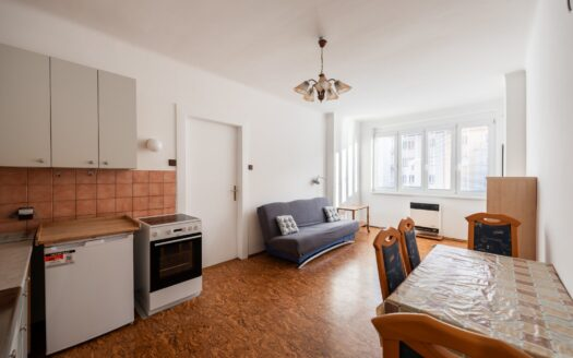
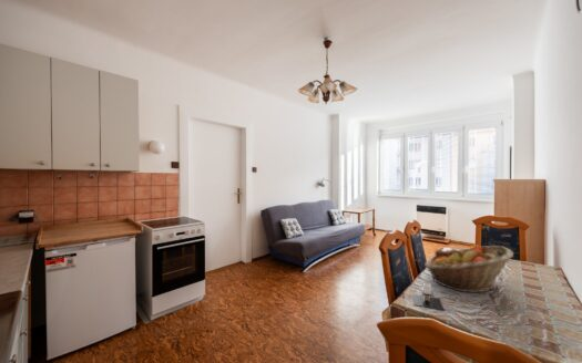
+ fruit basket (466, 263)
+ architectural model (427, 292)
